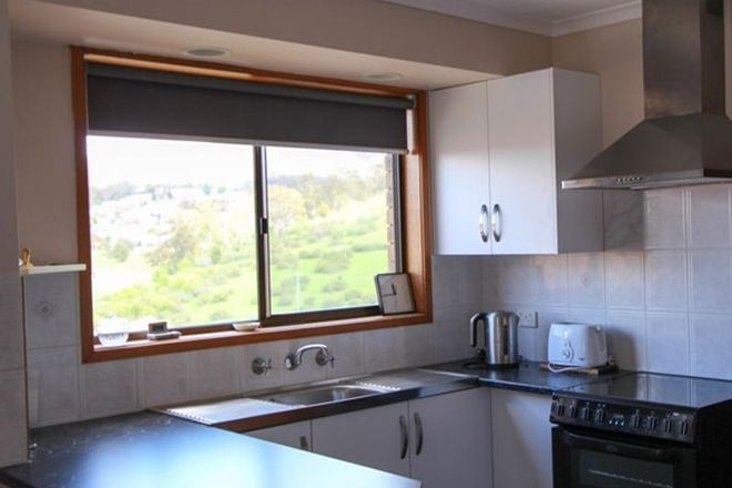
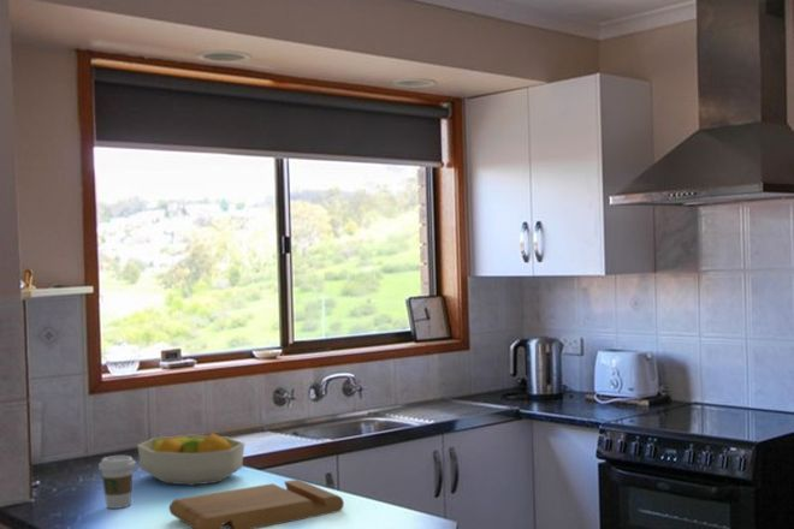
+ fruit bowl (190, 452)
+ cutting board (256, 505)
+ coffee cup (117, 481)
